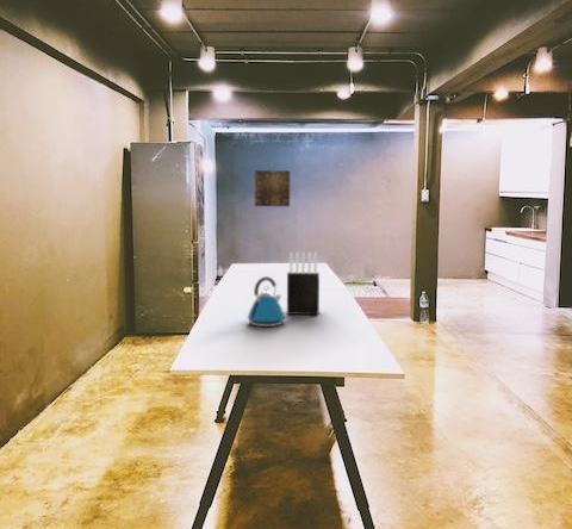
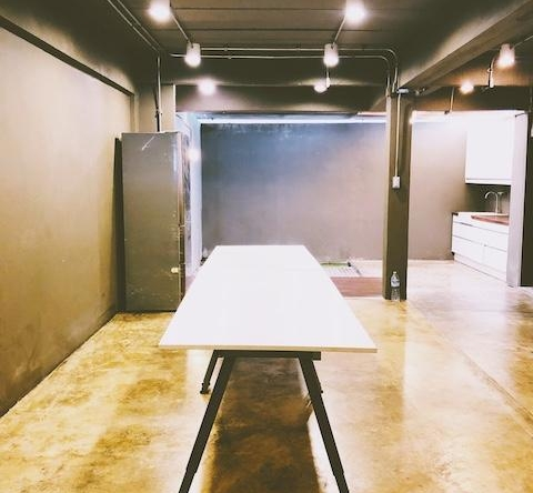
- knife block (303, 281)
- kettle (265, 299)
- wall art (272, 188)
